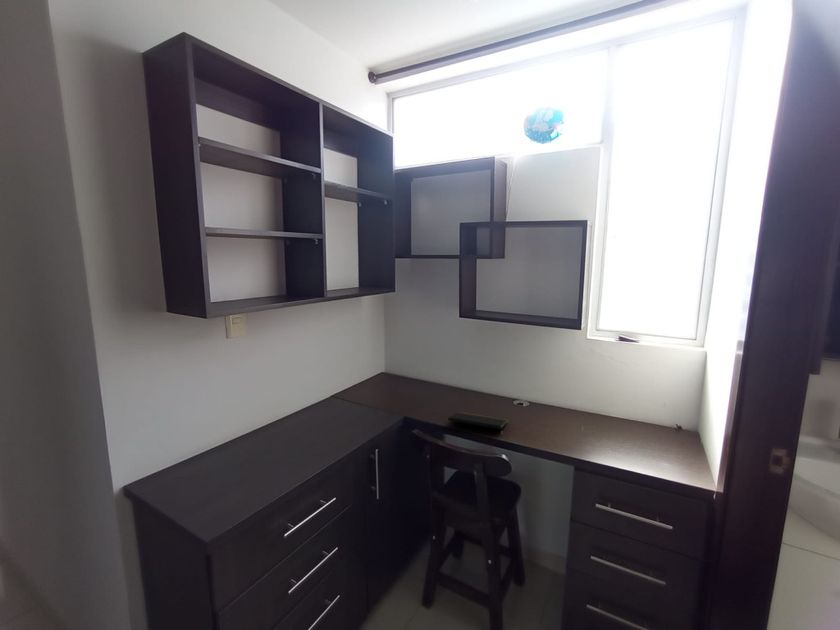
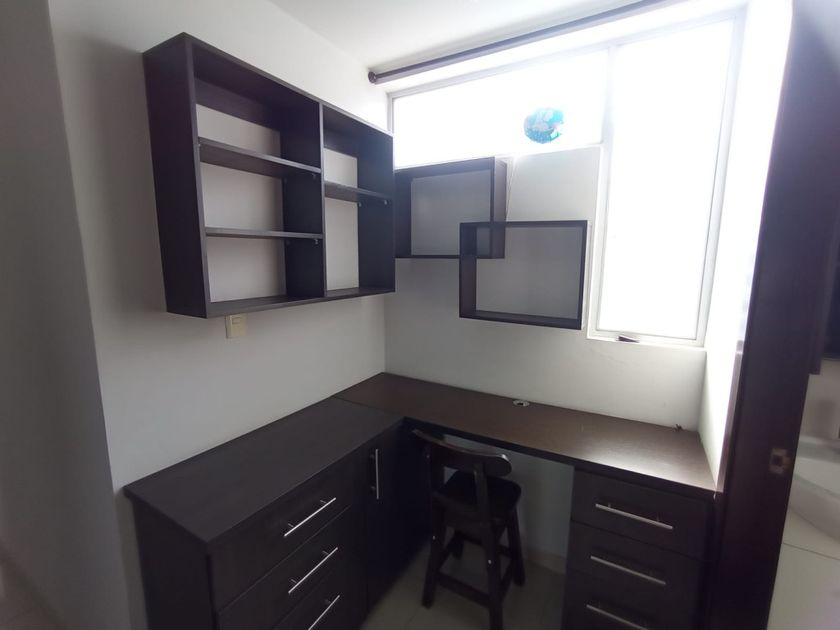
- notepad (478, 419)
